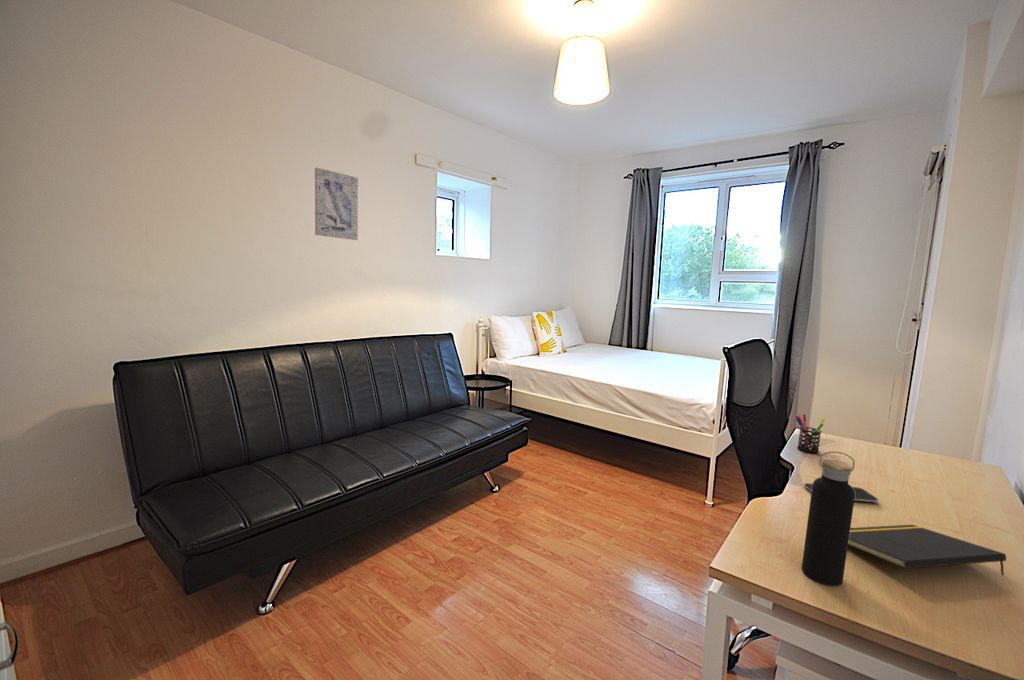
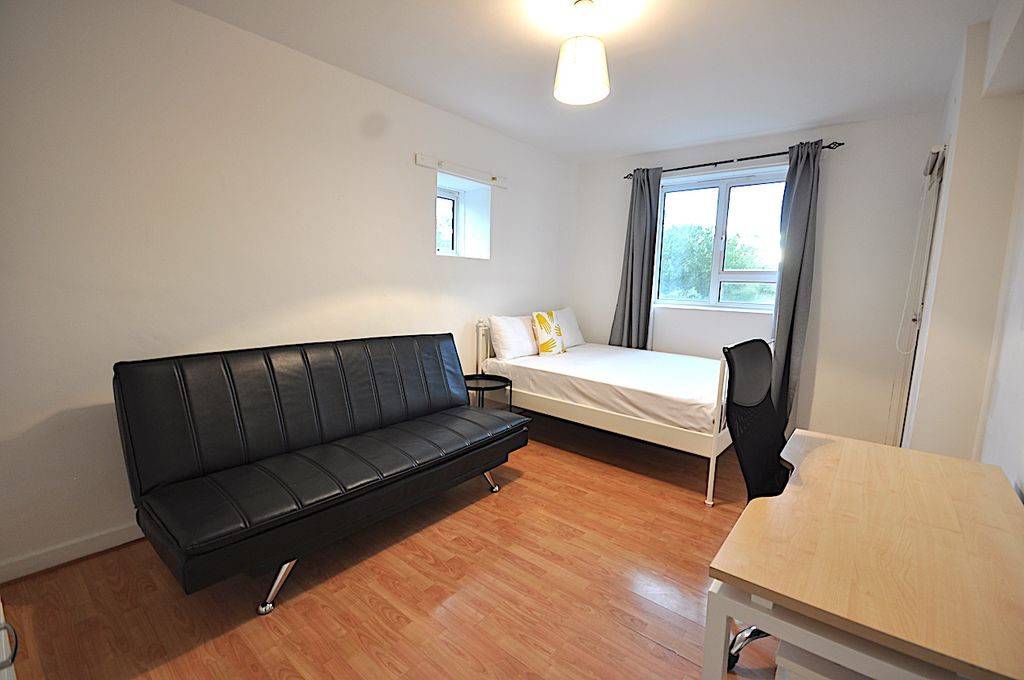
- water bottle (829, 514)
- pen holder (810, 432)
- notepad (909, 544)
- wall art (337, 205)
- smartphone (852, 487)
